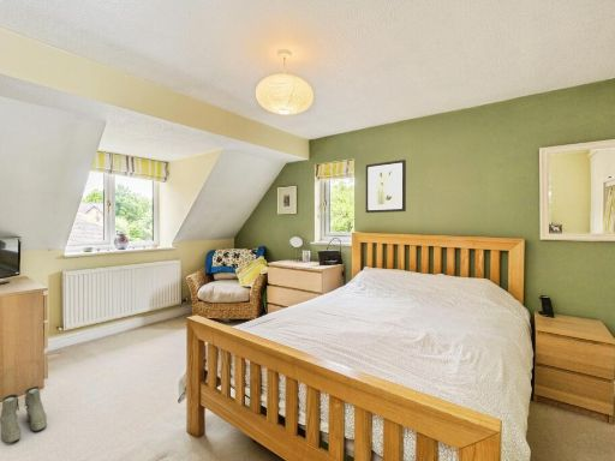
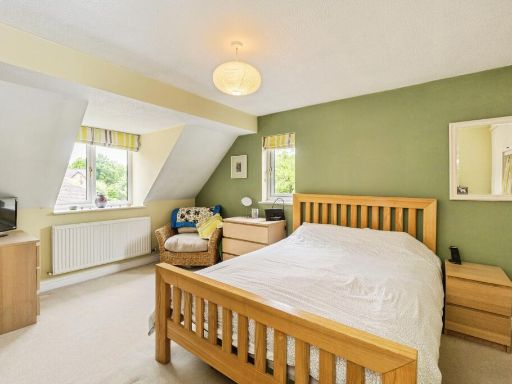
- boots (26, 412)
- wall art (384, 187)
